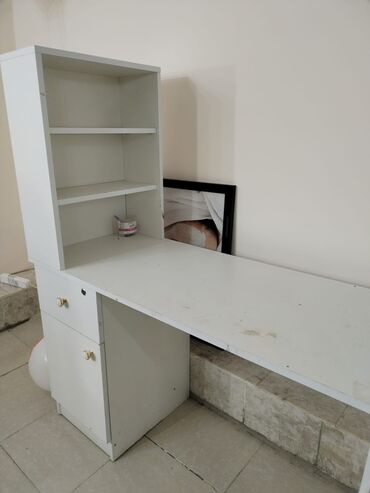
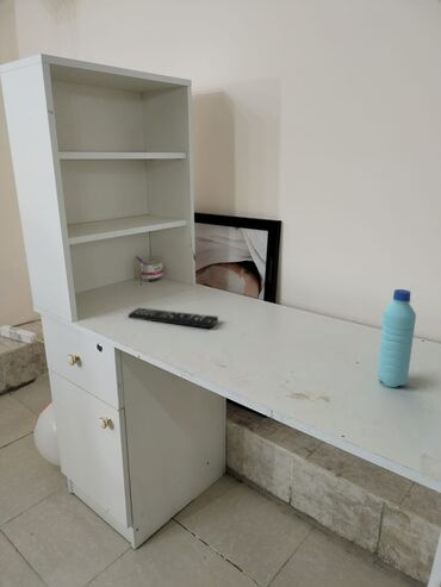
+ remote control (173, 317)
+ water bottle (396, 337)
